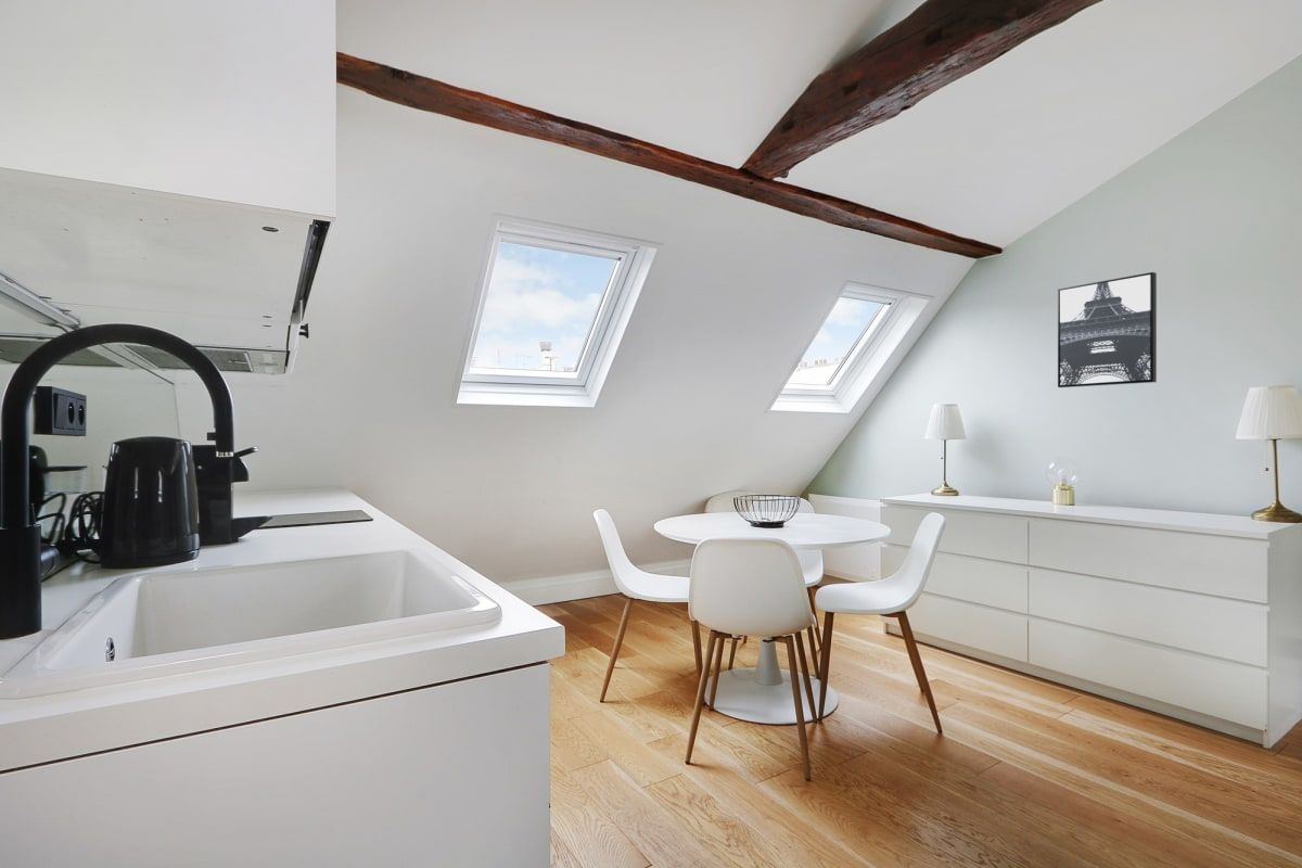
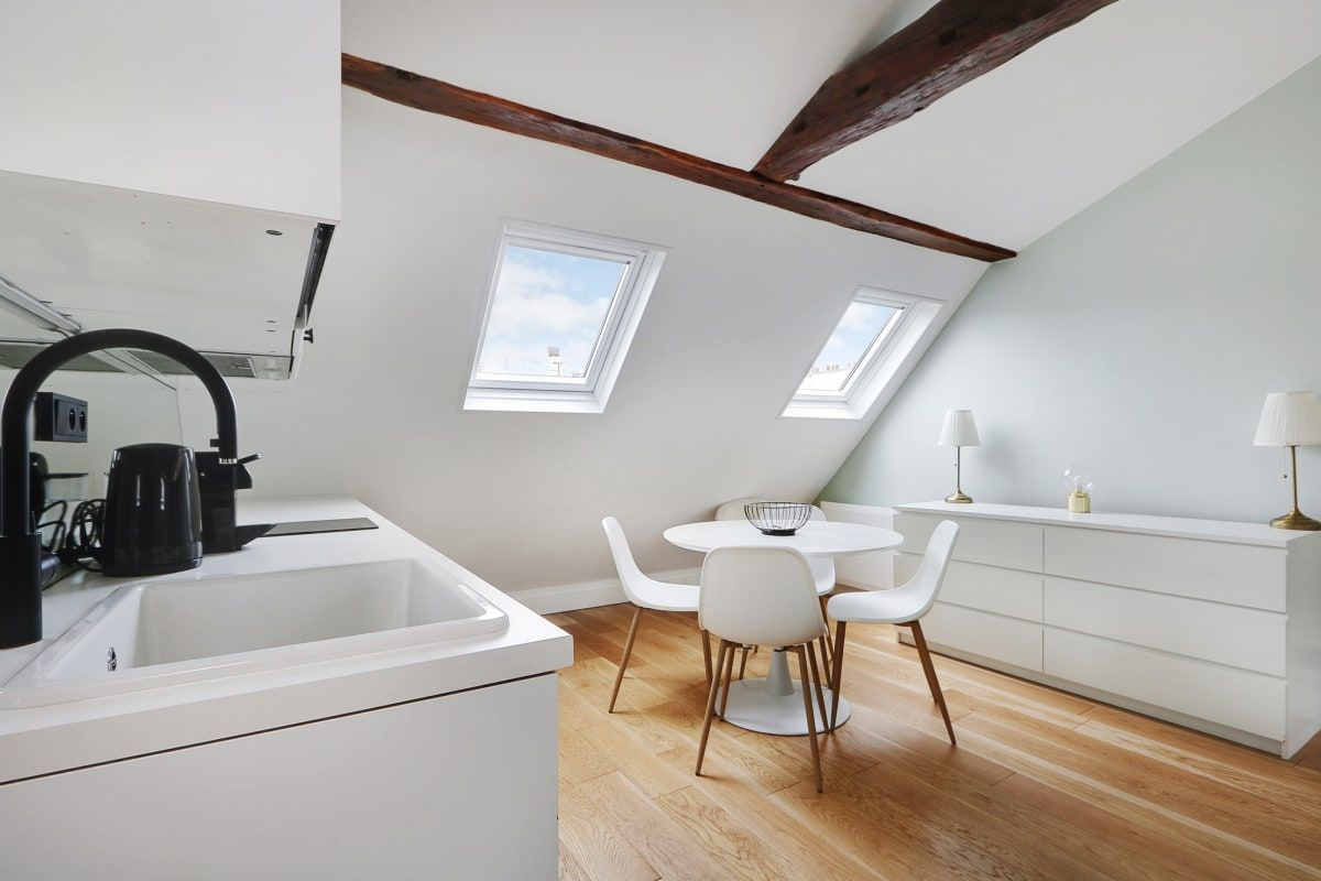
- wall art (1103, 333)
